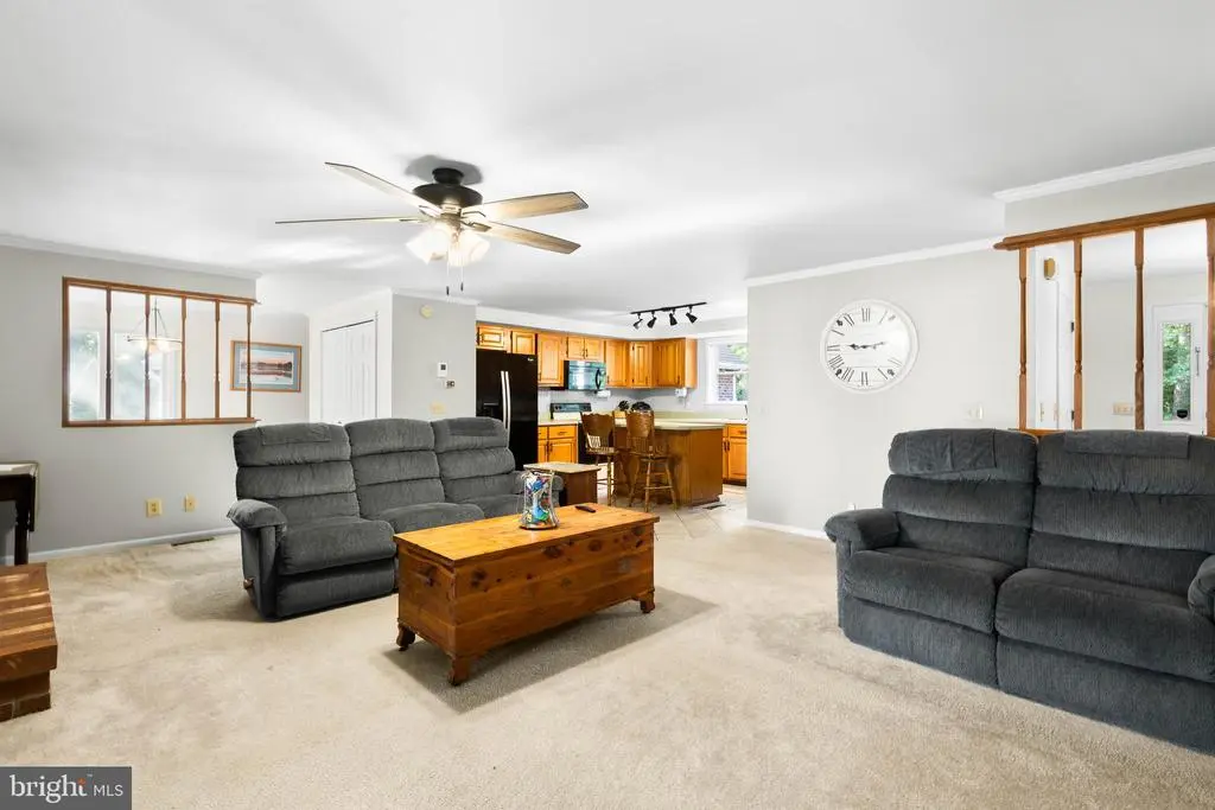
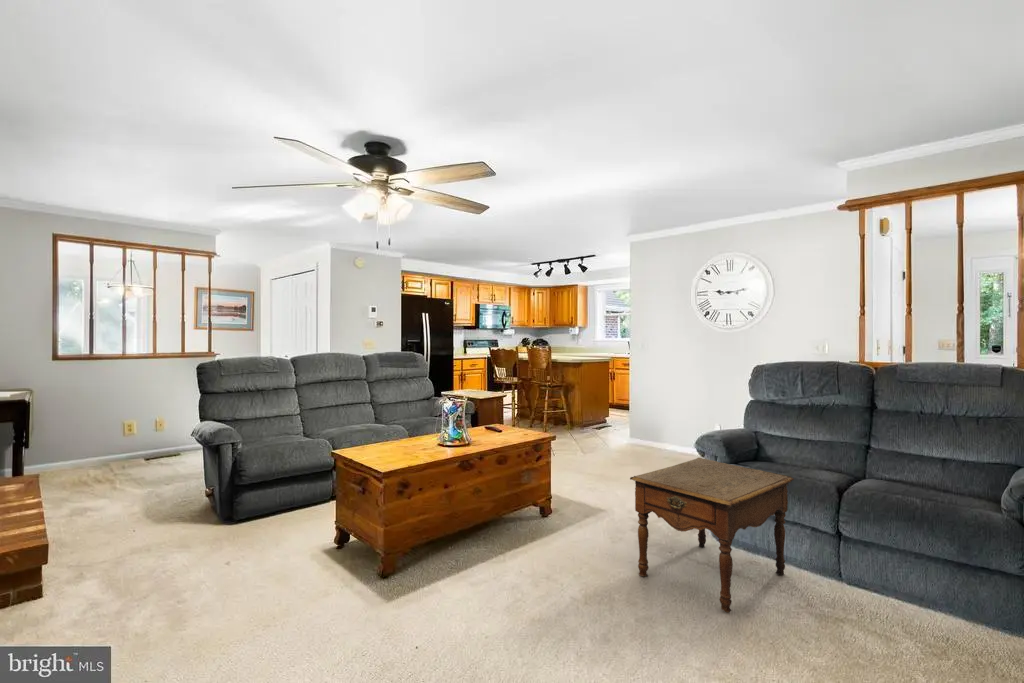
+ side table (711, 524)
